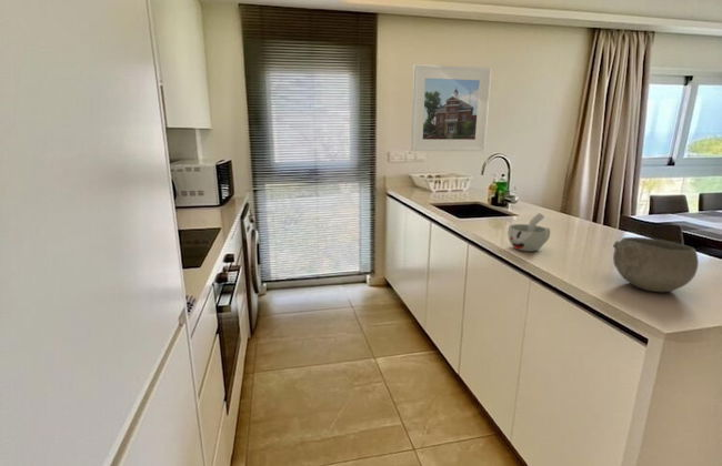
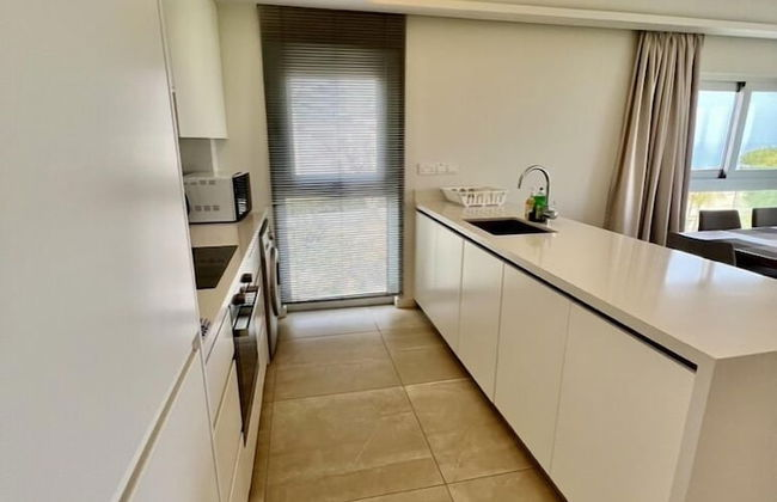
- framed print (450, 110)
- bowl (652, 263)
- cup (531, 231)
